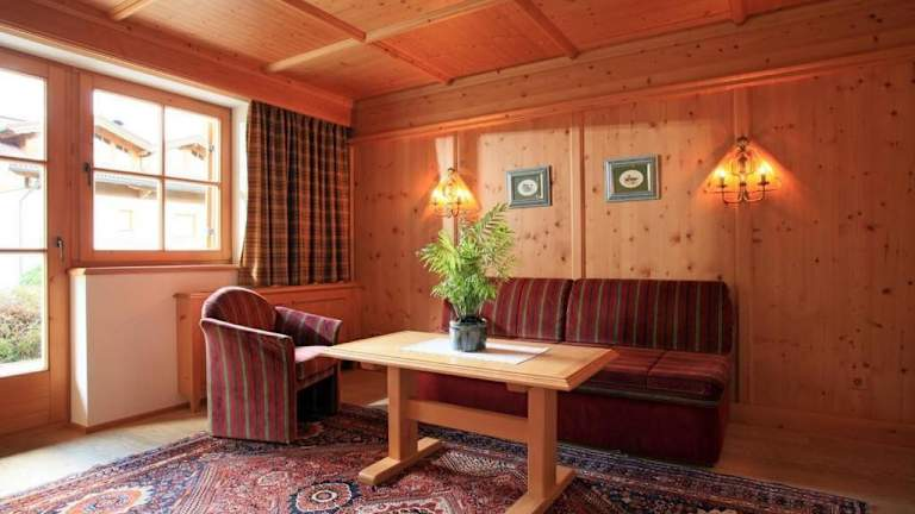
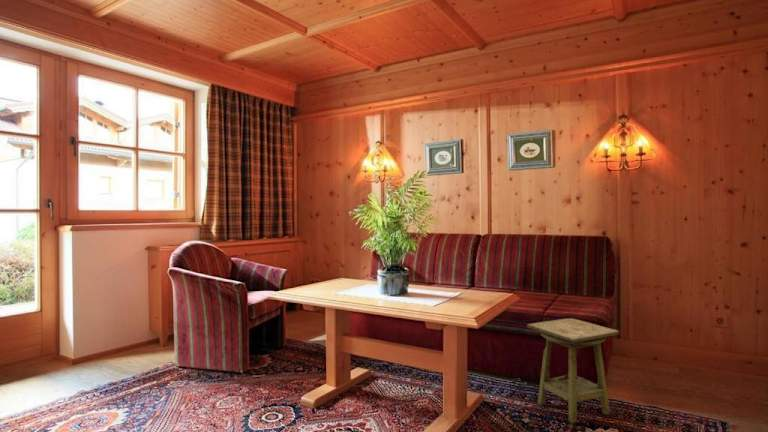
+ side table (571, 368)
